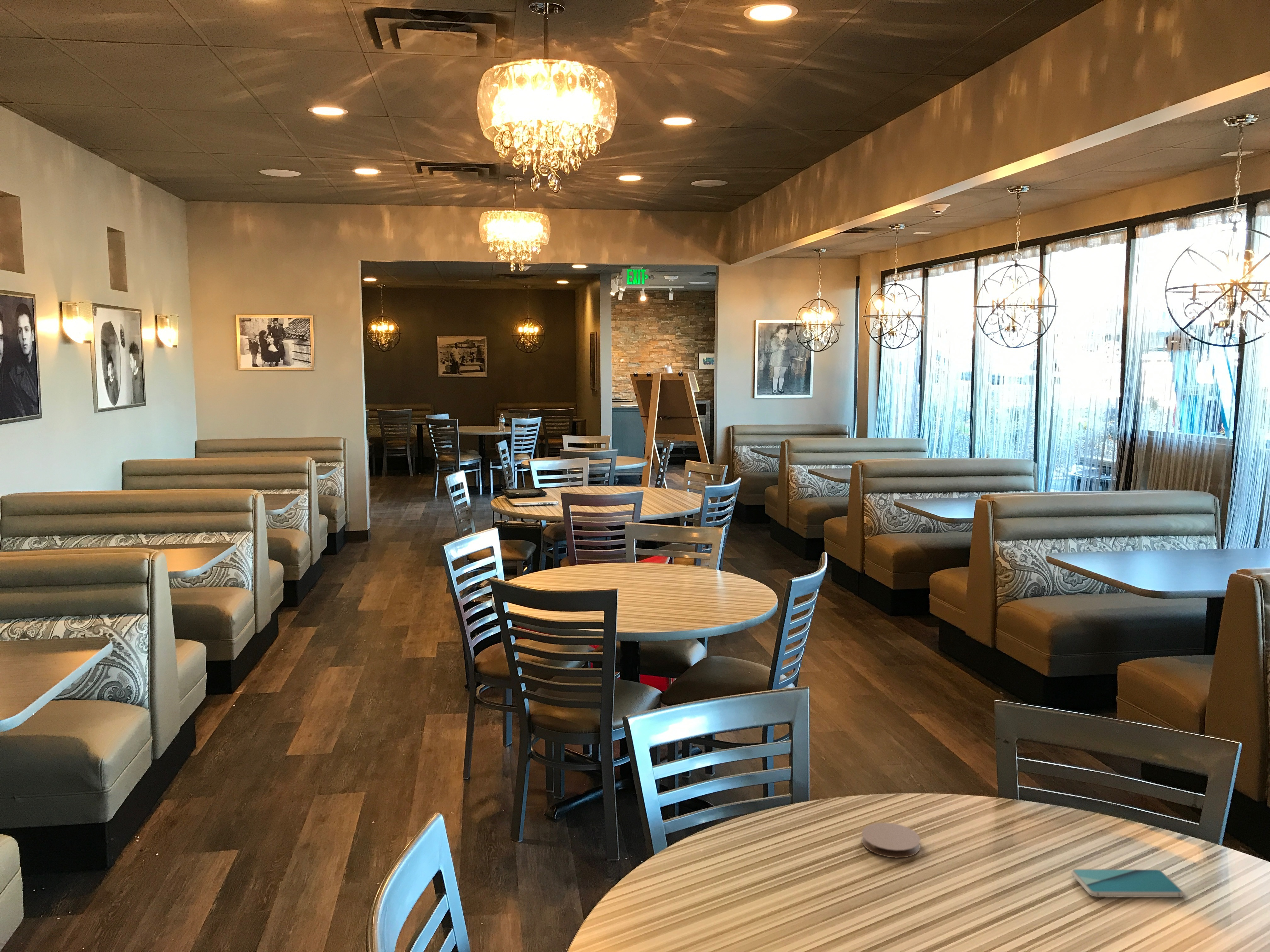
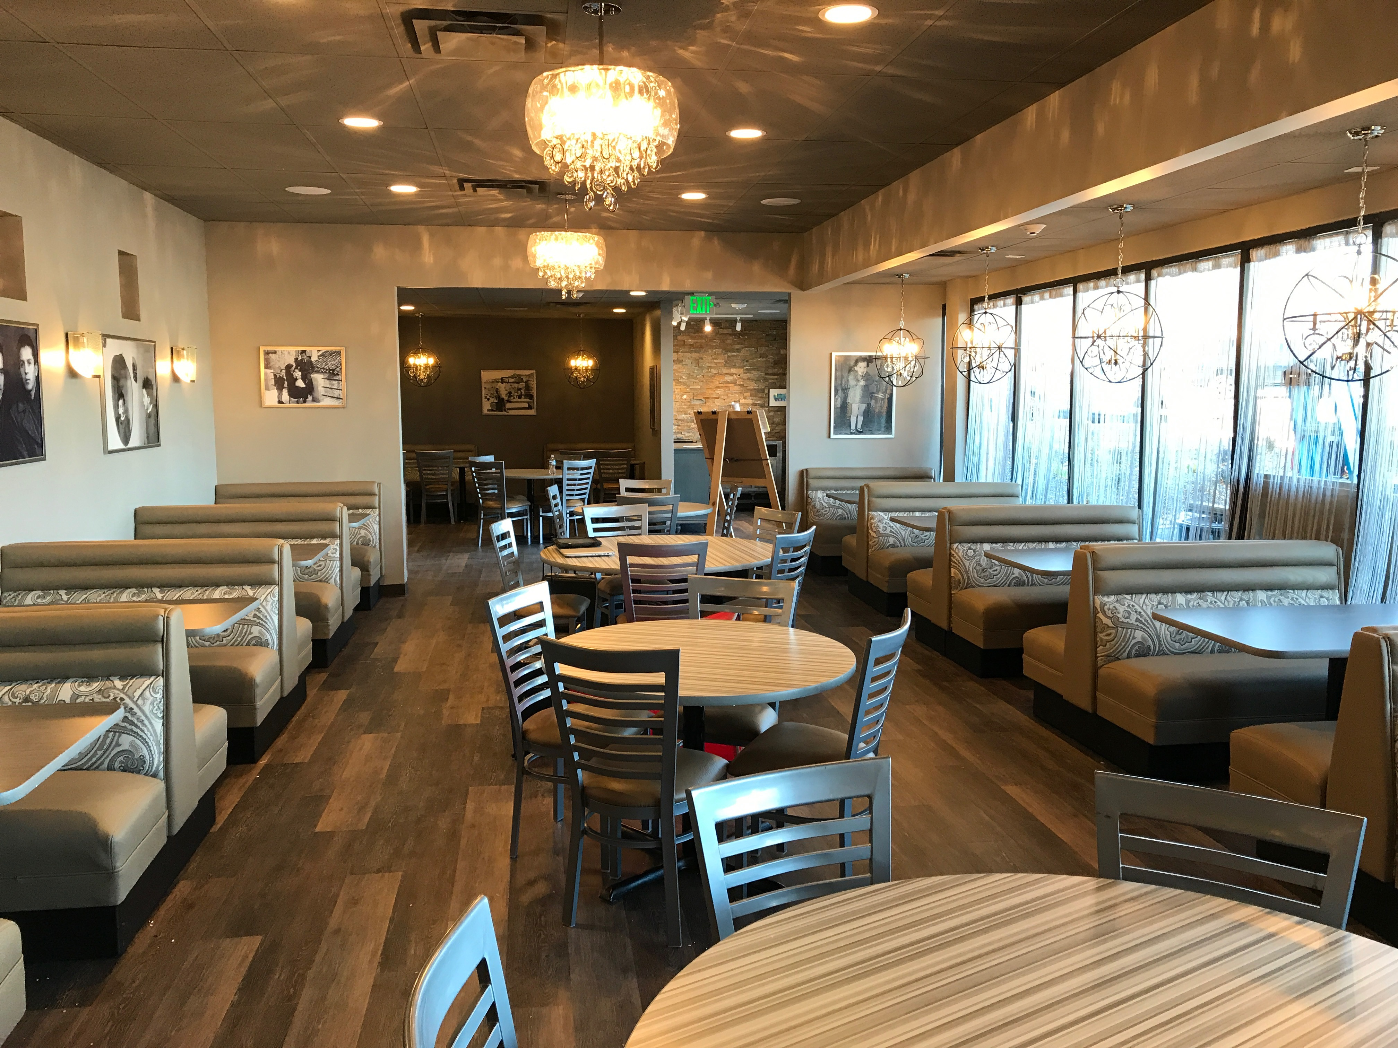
- smartphone (1126, 882)
- coaster (890, 840)
